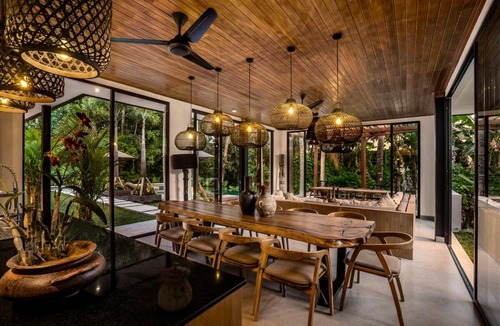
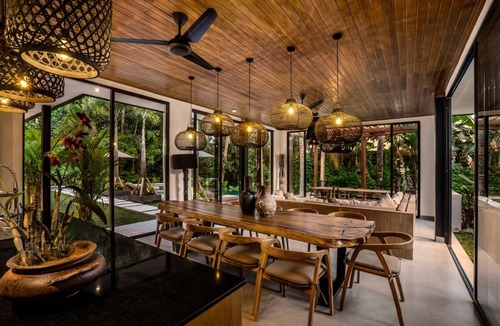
- teapot (174, 282)
